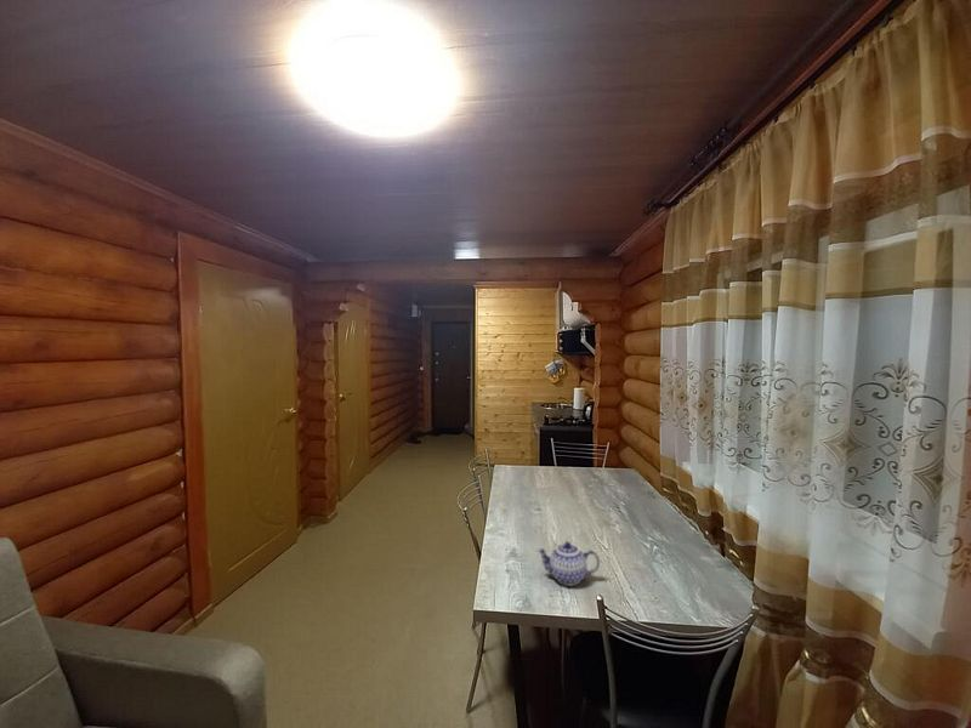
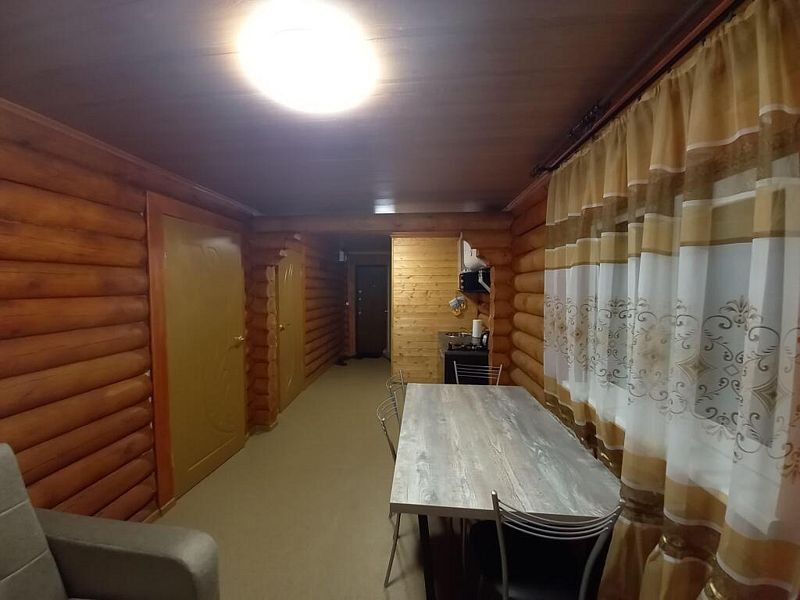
- teapot (567, 559)
